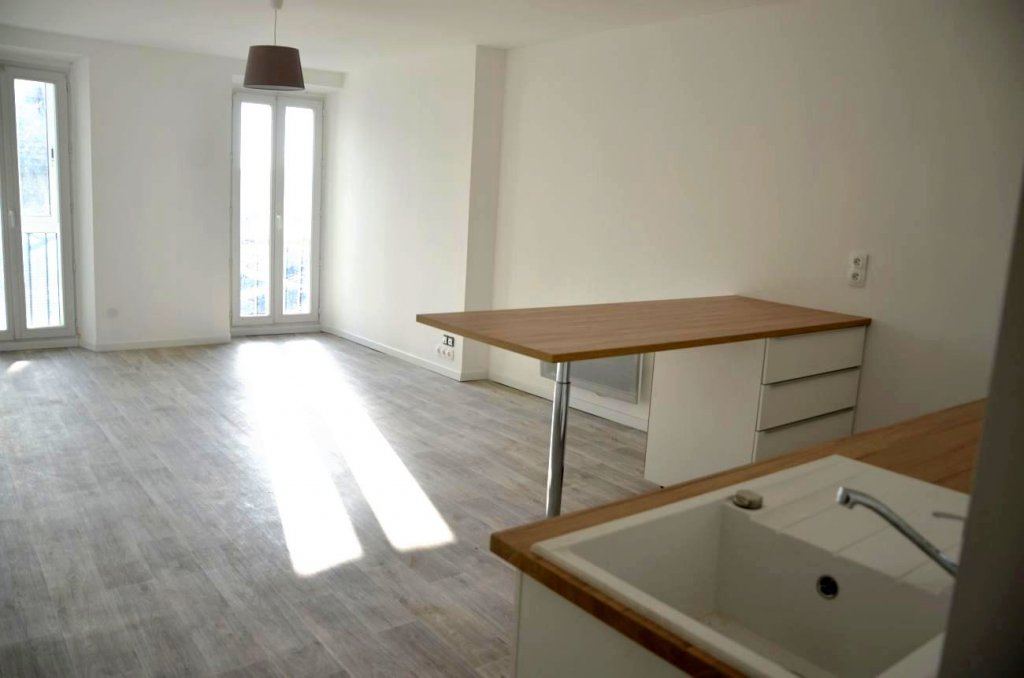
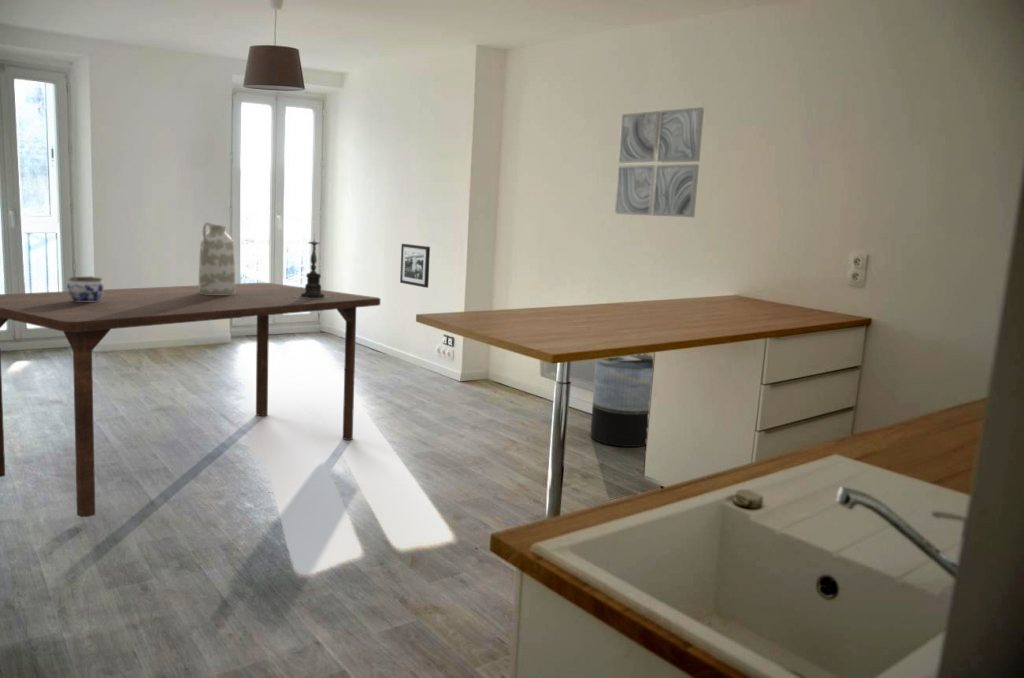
+ trash can (624, 397)
+ vase (216, 257)
+ candle holder (313, 264)
+ wall art (656, 162)
+ picture frame (414, 265)
+ jar (85, 288)
+ dining table (185, 322)
